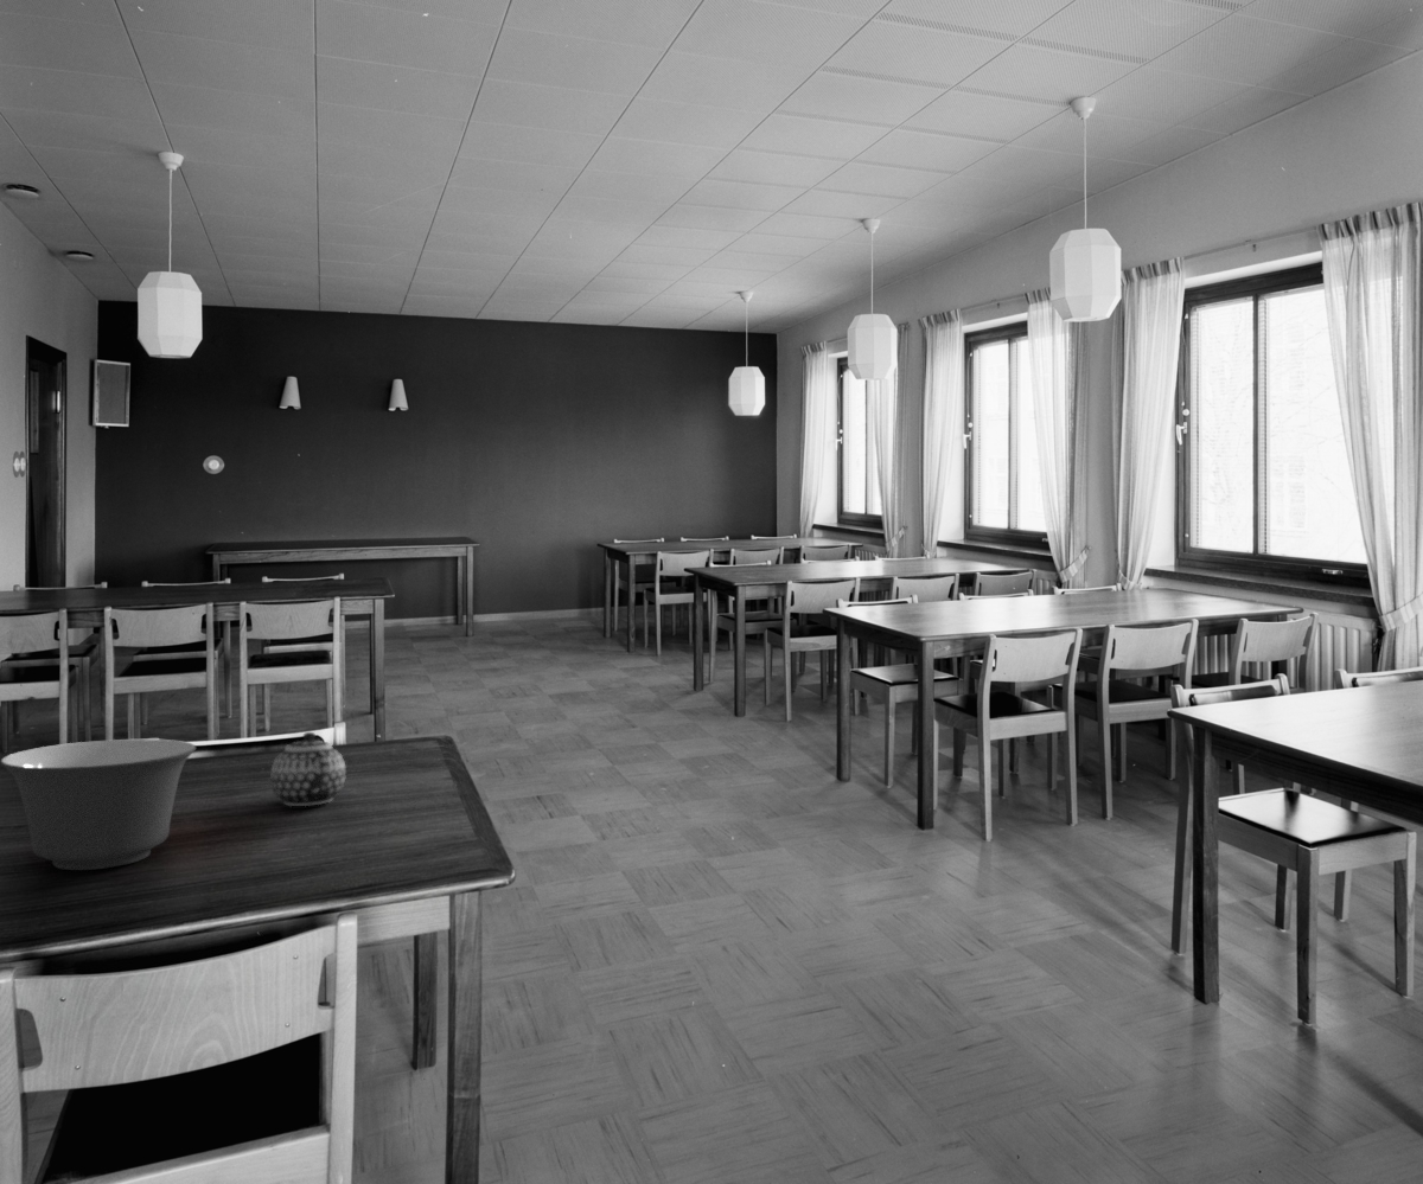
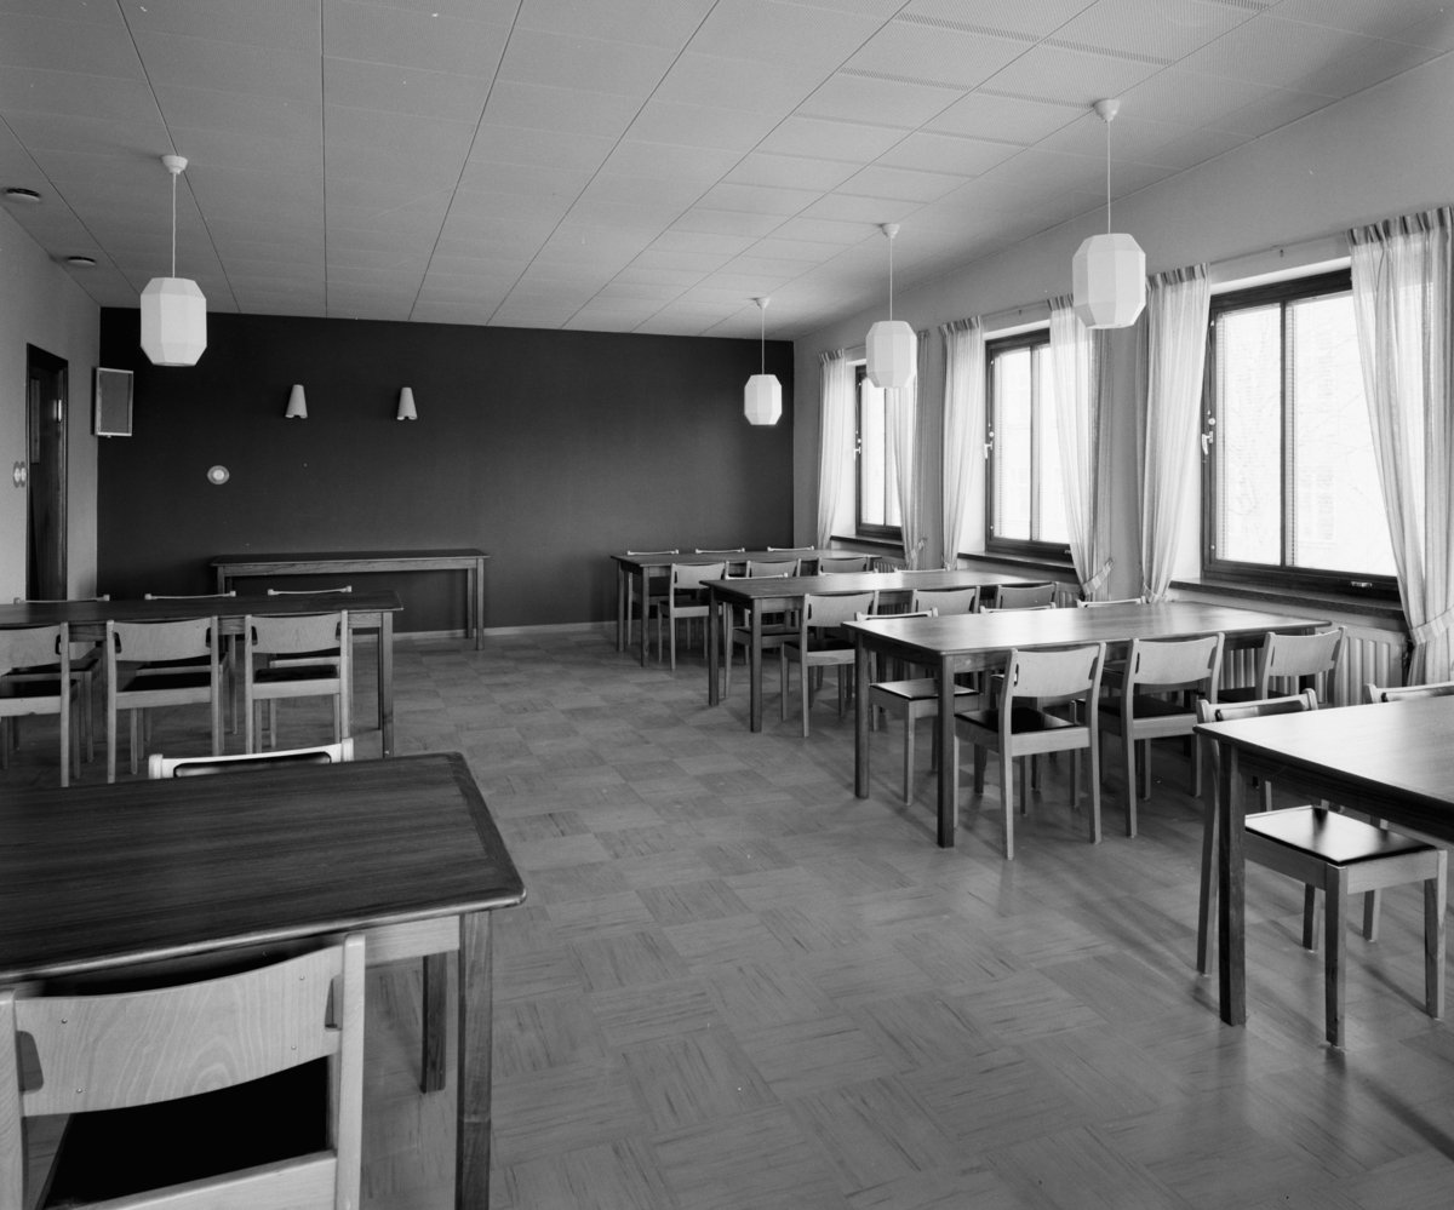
- mixing bowl (102, 805)
- teapot (308, 767)
